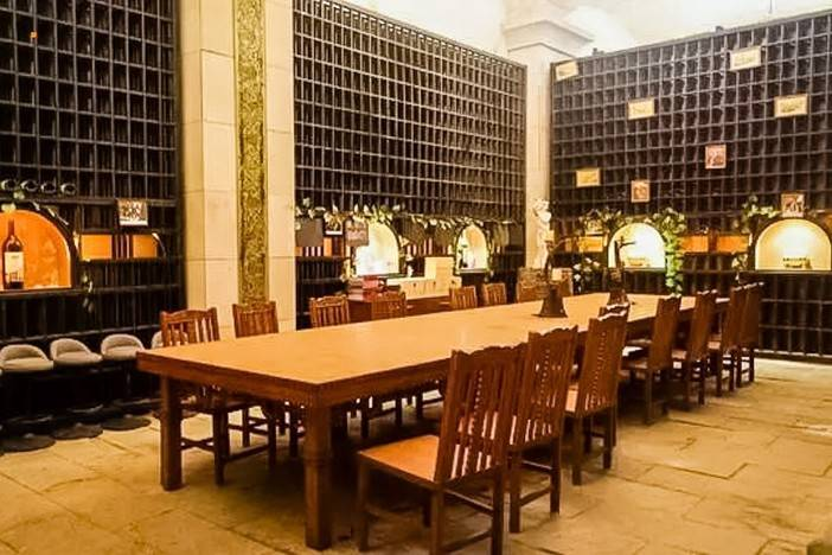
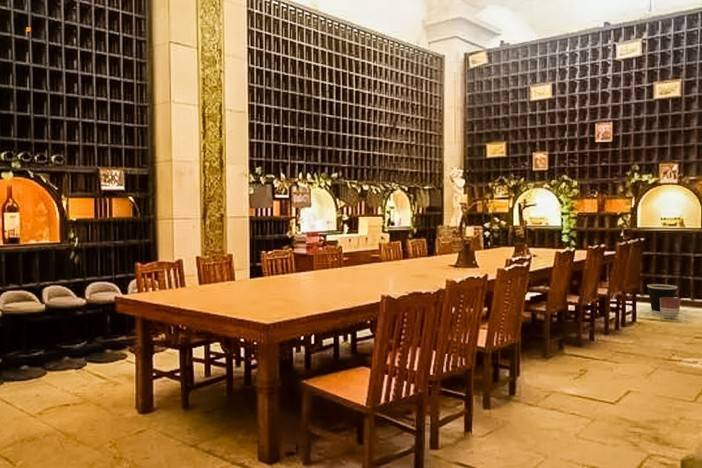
+ wastebasket (659, 299)
+ planter (669, 308)
